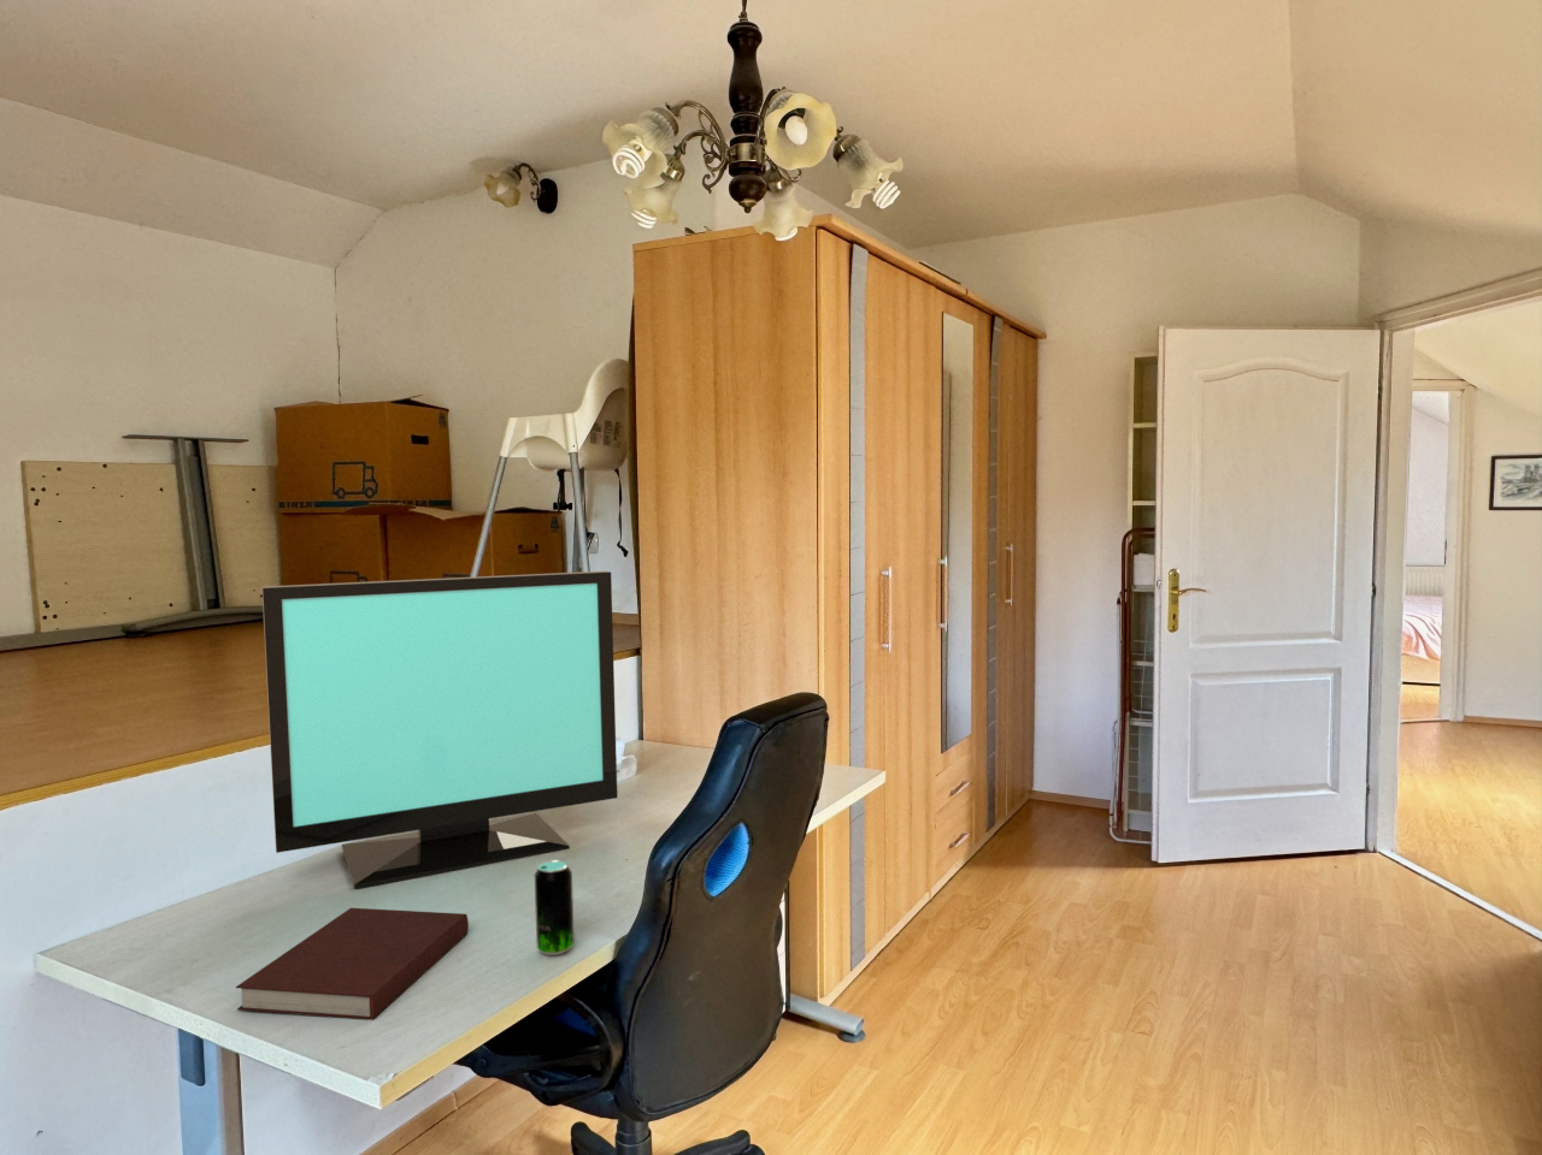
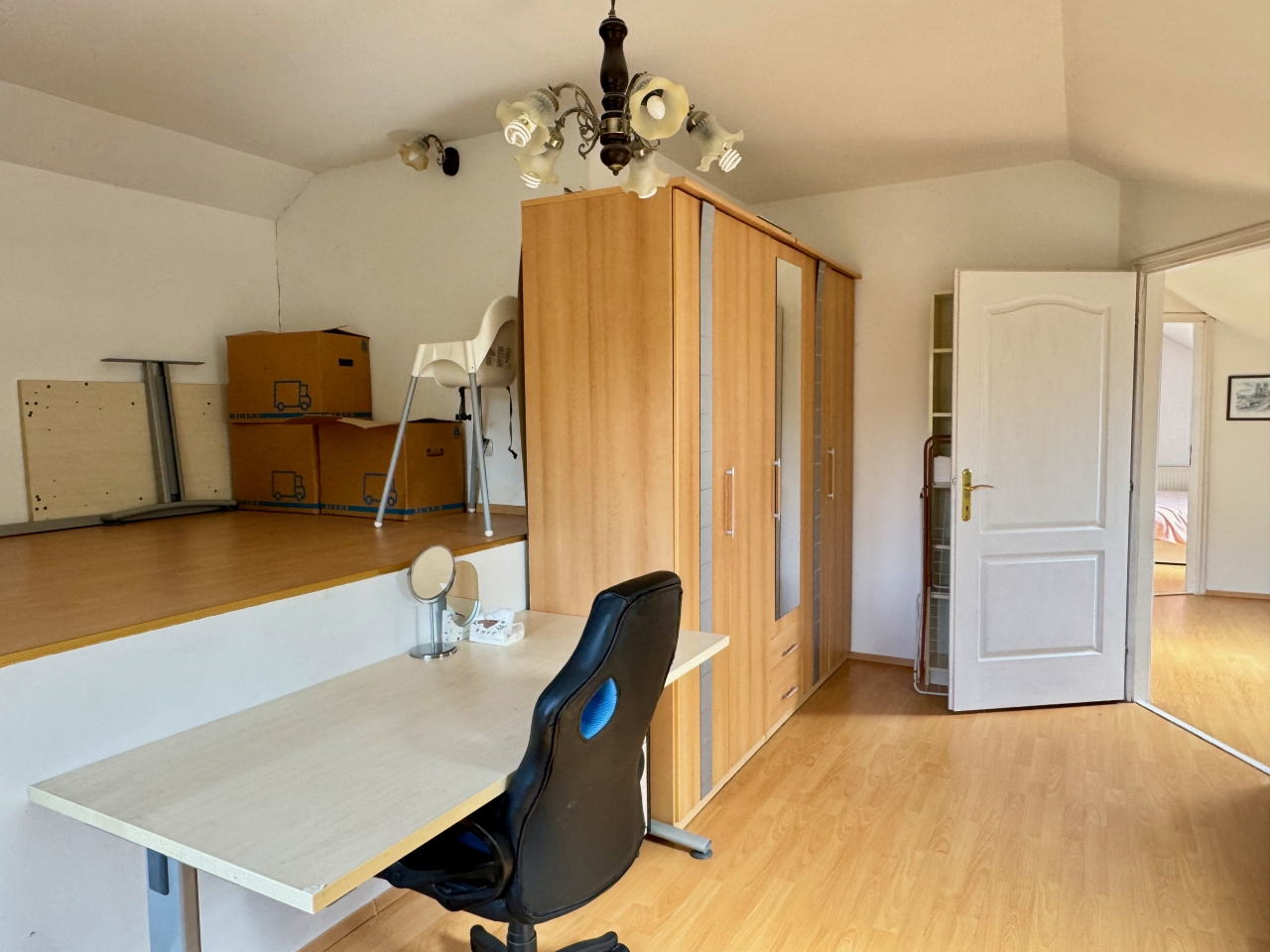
- monitor (449, 713)
- beverage can (554, 907)
- notebook (362, 957)
